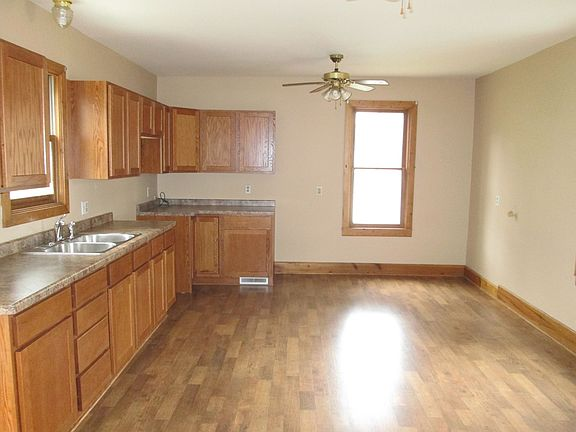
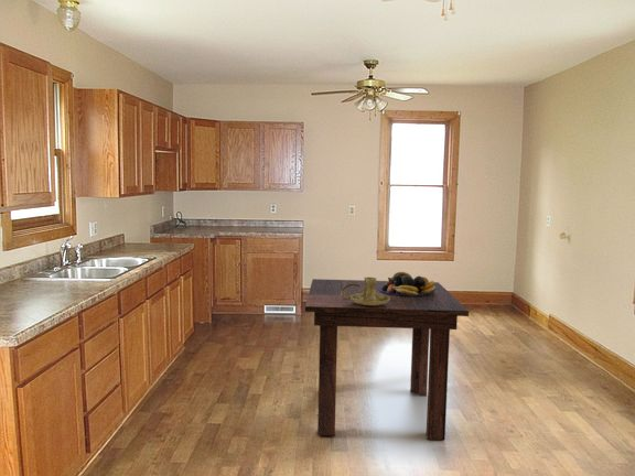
+ candle holder (365, 290)
+ fruit bowl (406, 281)
+ dining table (378, 326)
